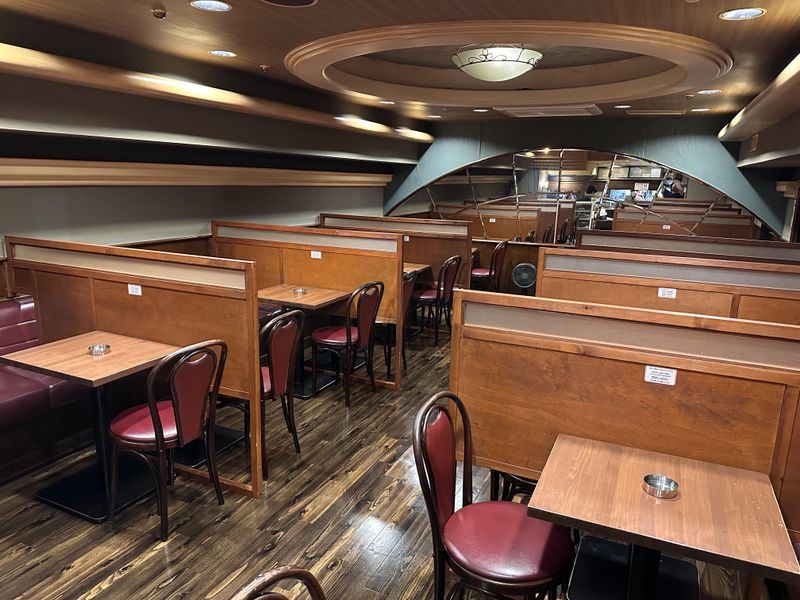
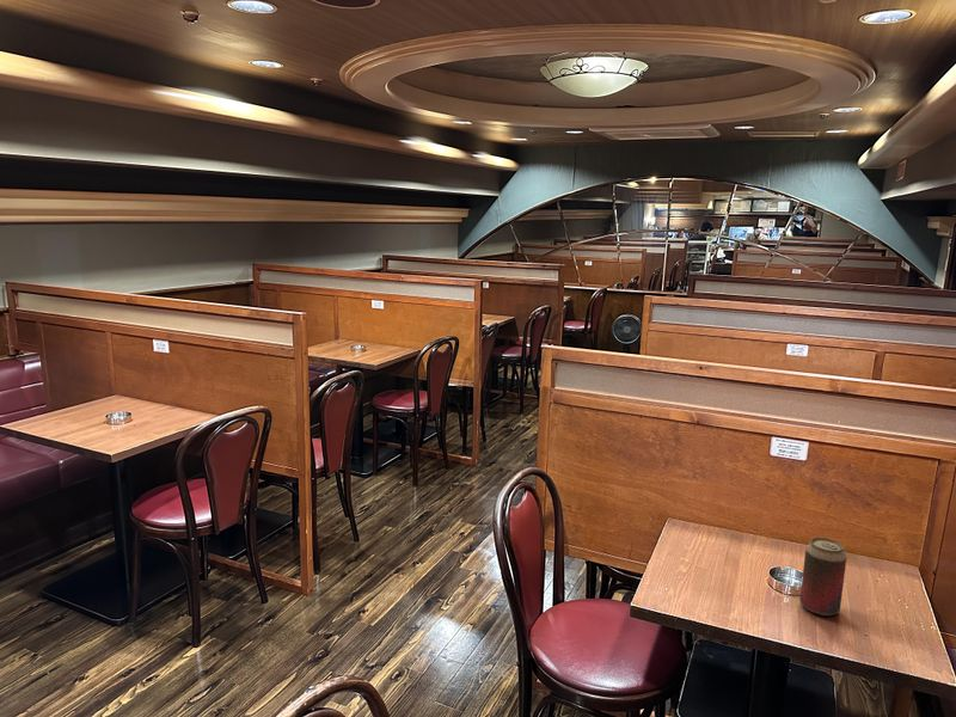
+ beverage can (822, 576)
